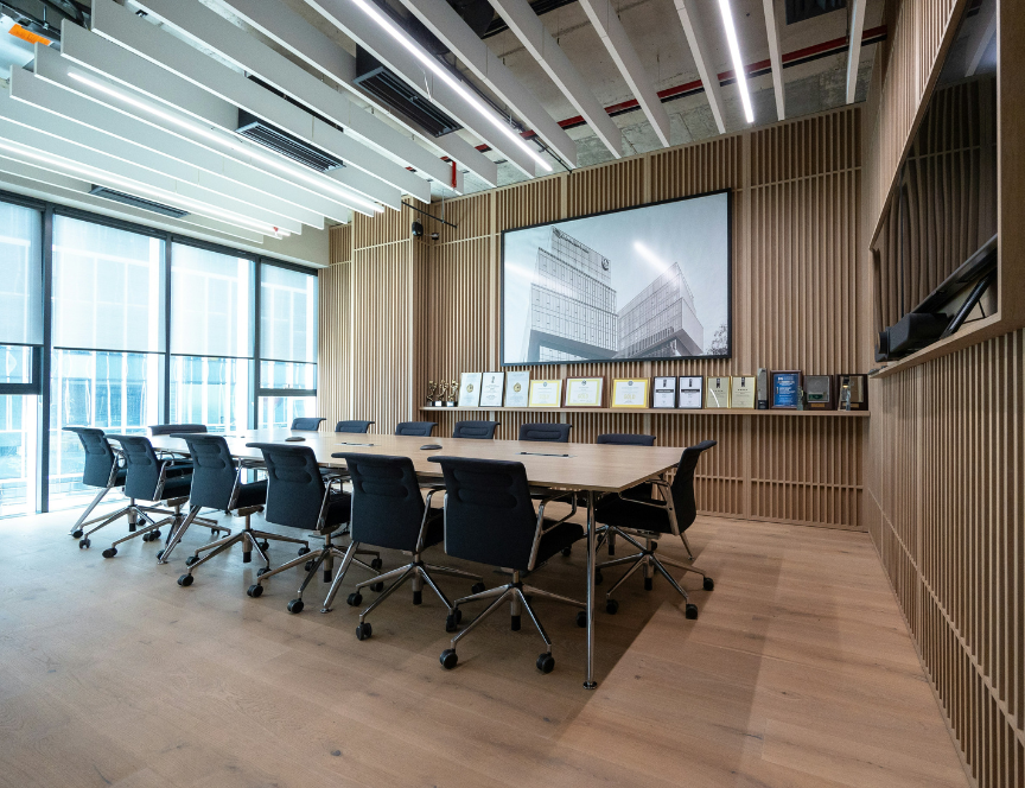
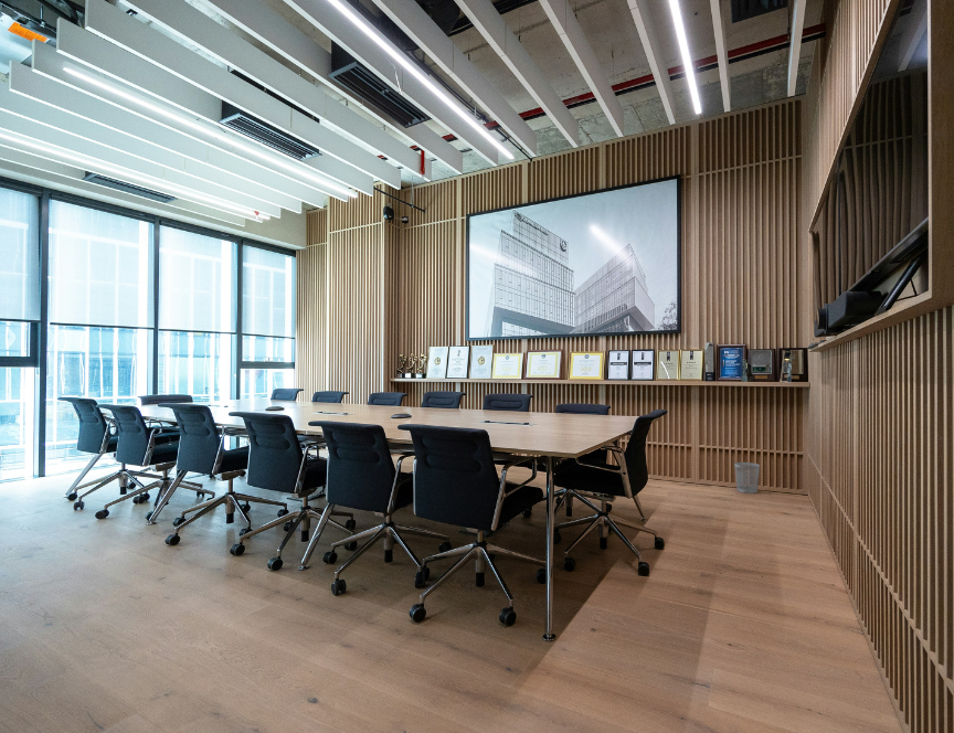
+ wastebasket (746, 478)
